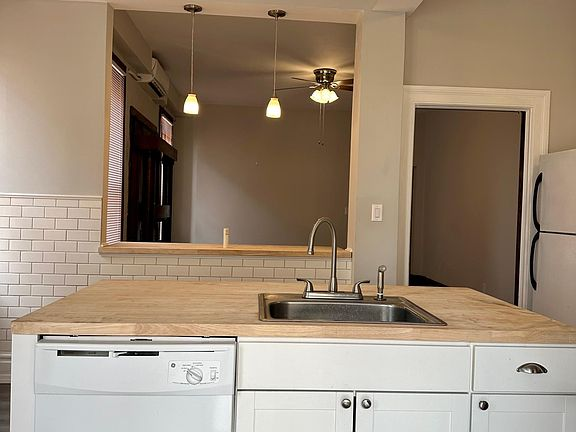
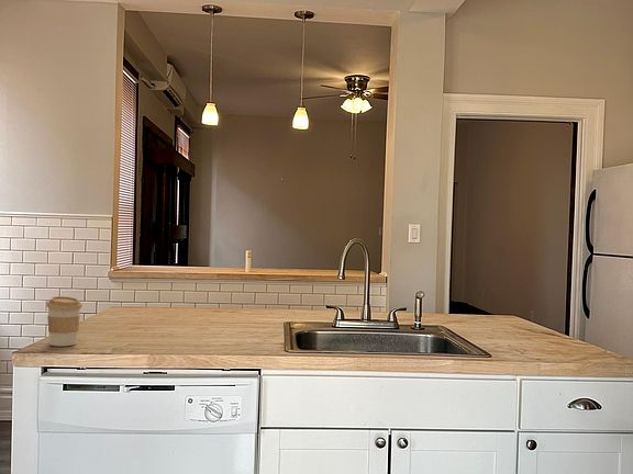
+ coffee cup (64, 320)
